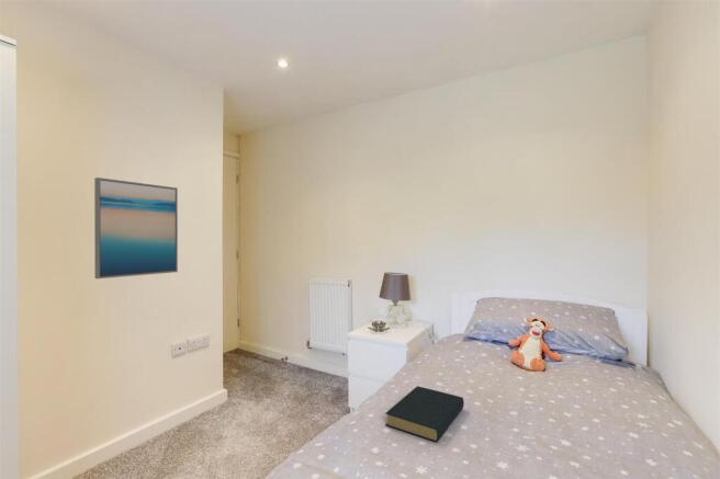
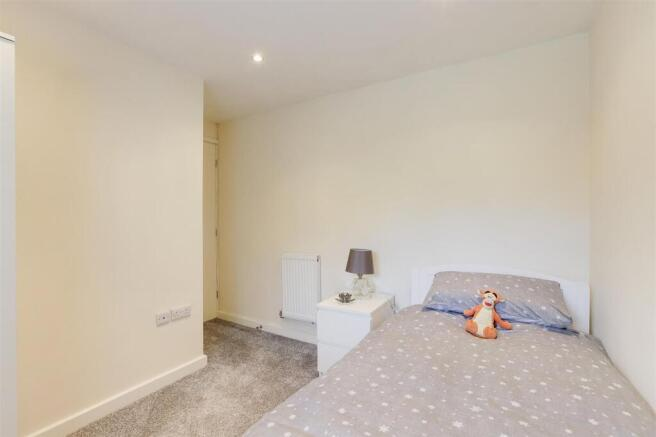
- wall art (139, 229)
- hardback book (426, 410)
